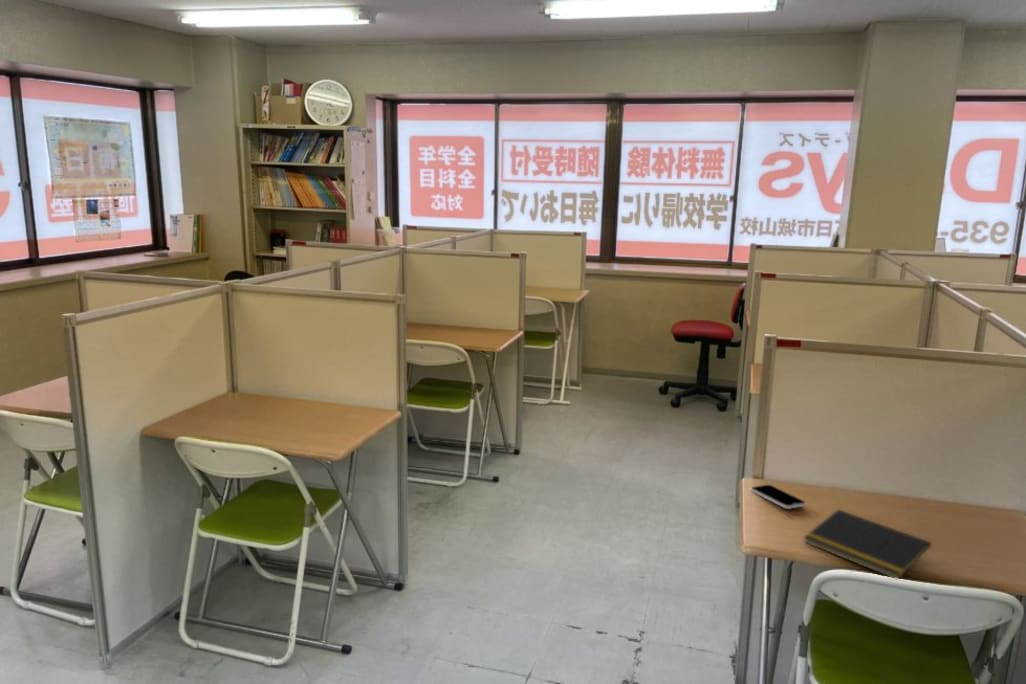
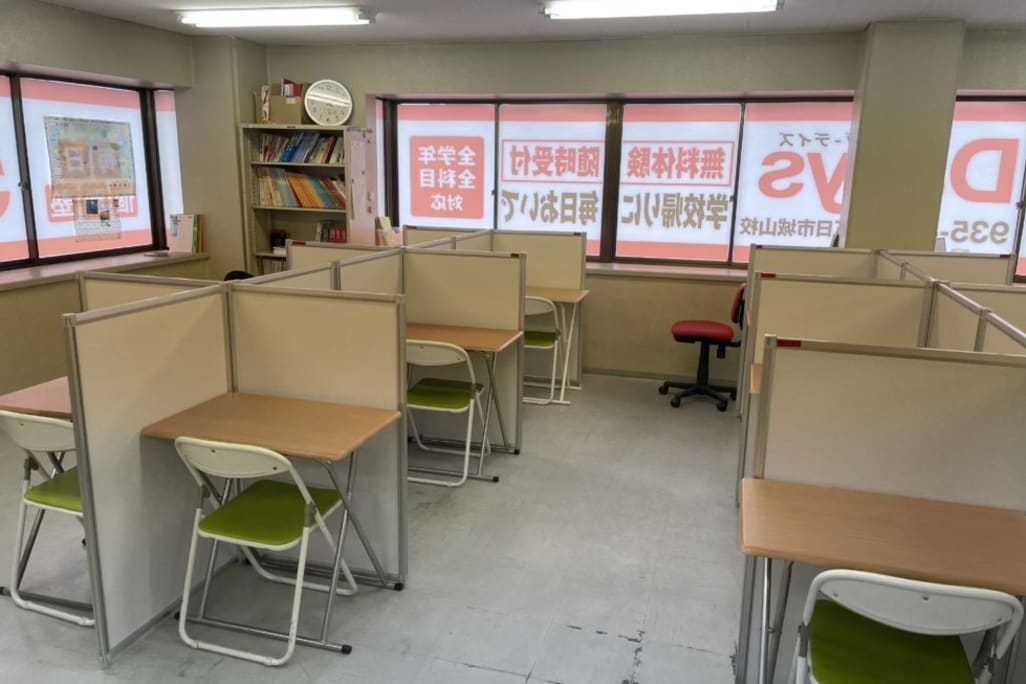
- notepad (865, 541)
- smartphone (777, 496)
